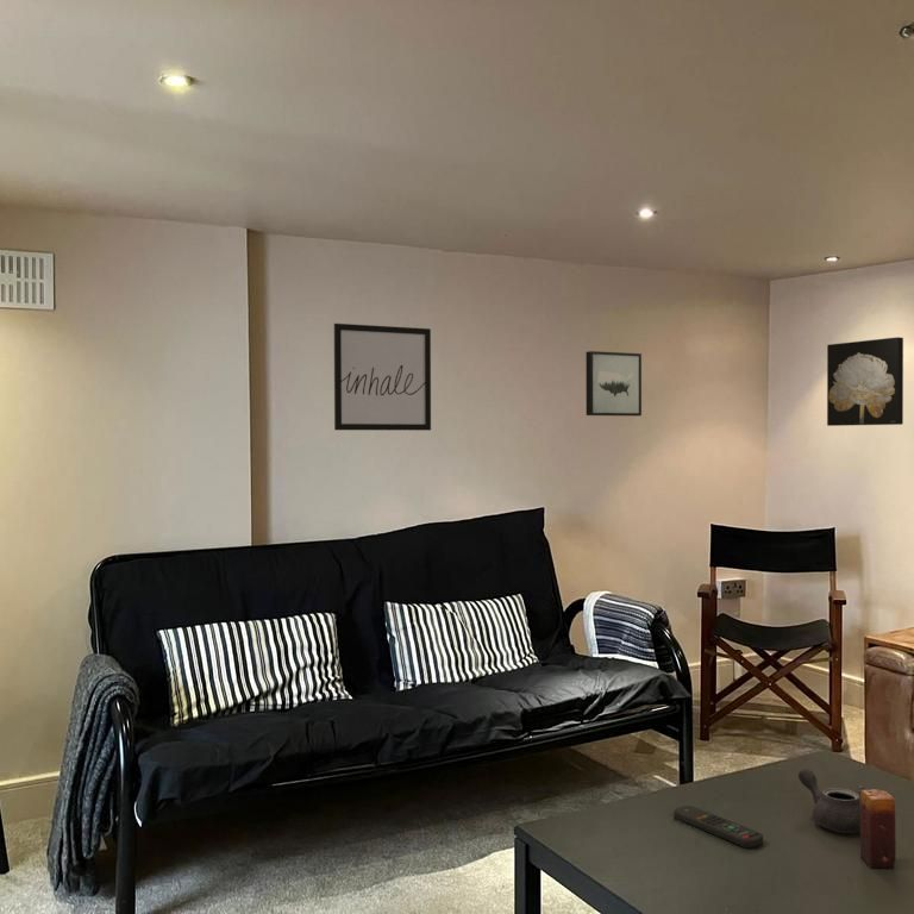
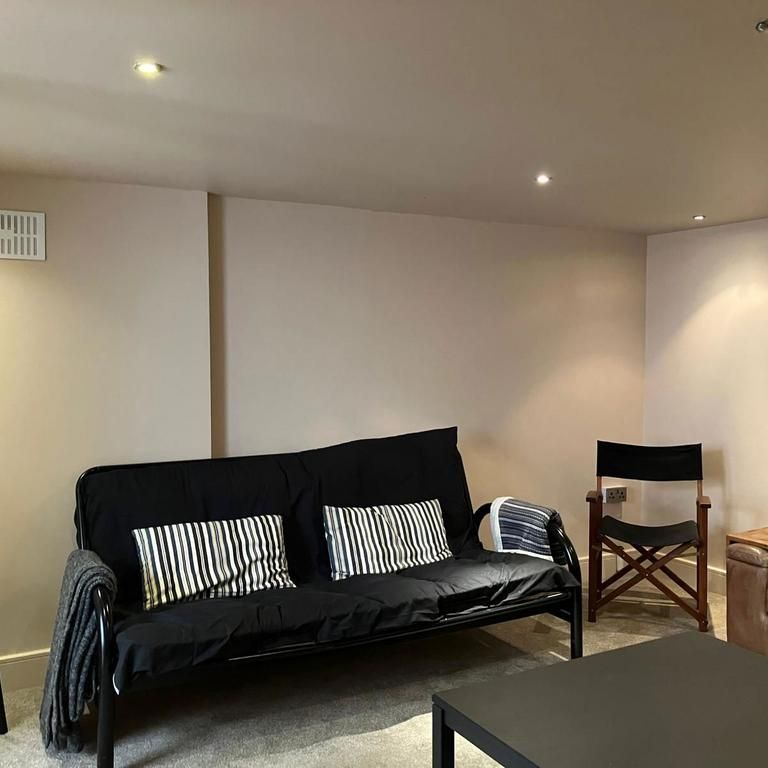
- teapot (832, 799)
- wall art (864, 383)
- wall art (383, 377)
- remote control (716, 825)
- wall art (614, 383)
- candle (877, 827)
